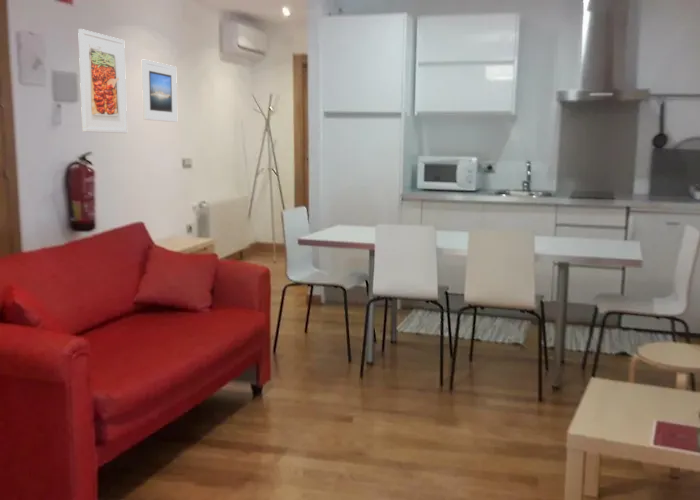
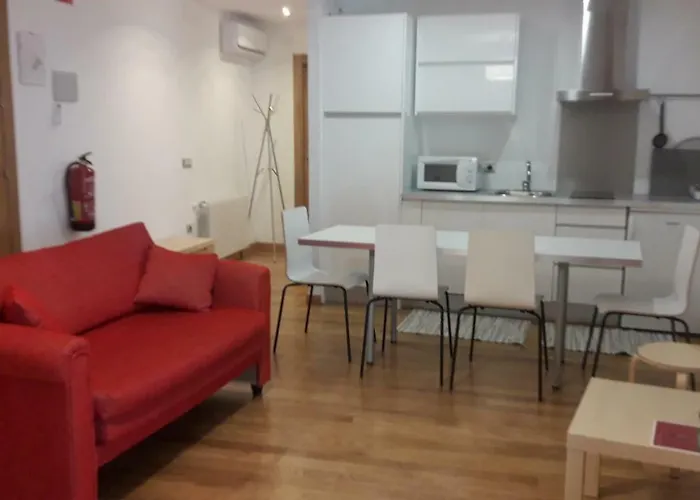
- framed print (160, 92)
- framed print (104, 84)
